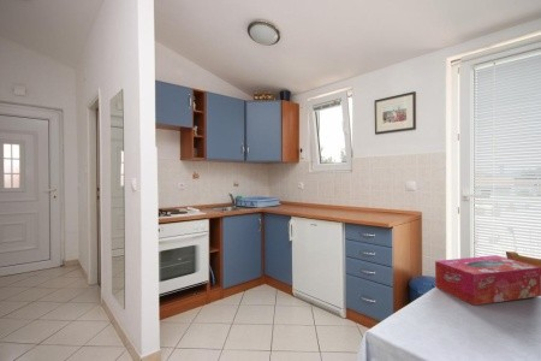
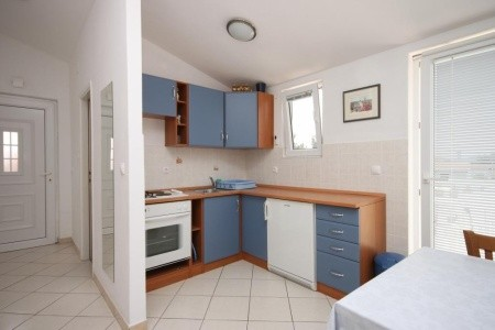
- tissue box (486, 277)
